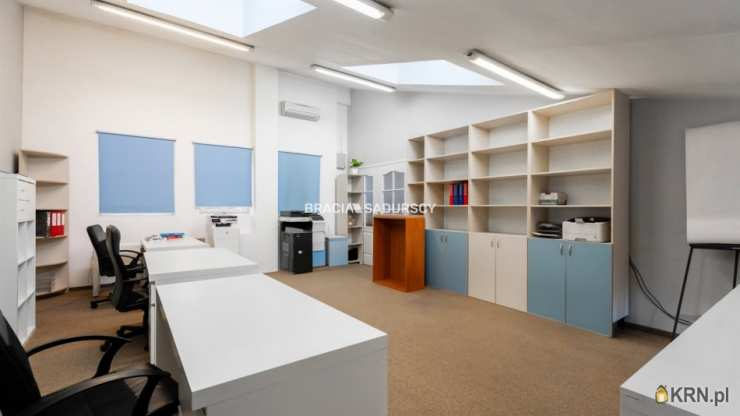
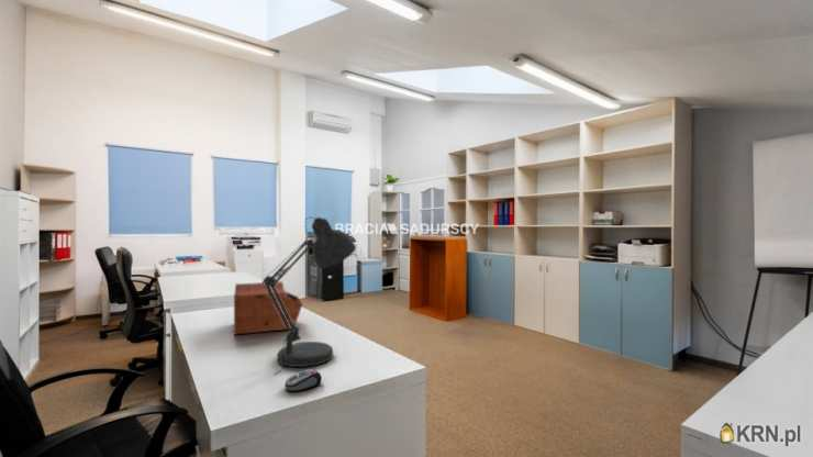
+ sewing box (268, 305)
+ desk lamp (319, 267)
+ computer mouse (303, 378)
